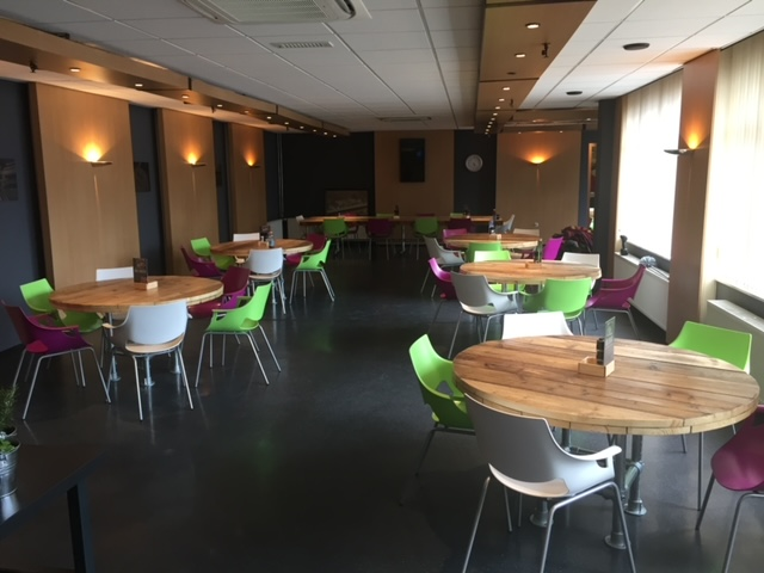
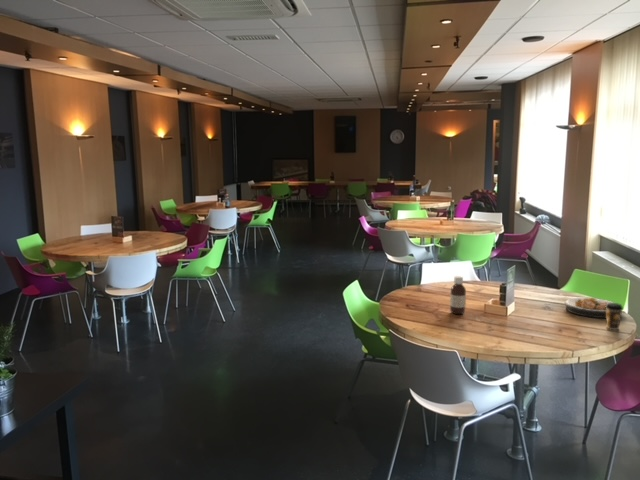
+ bottle (458, 294)
+ plate (592, 305)
+ coffee cup (613, 316)
